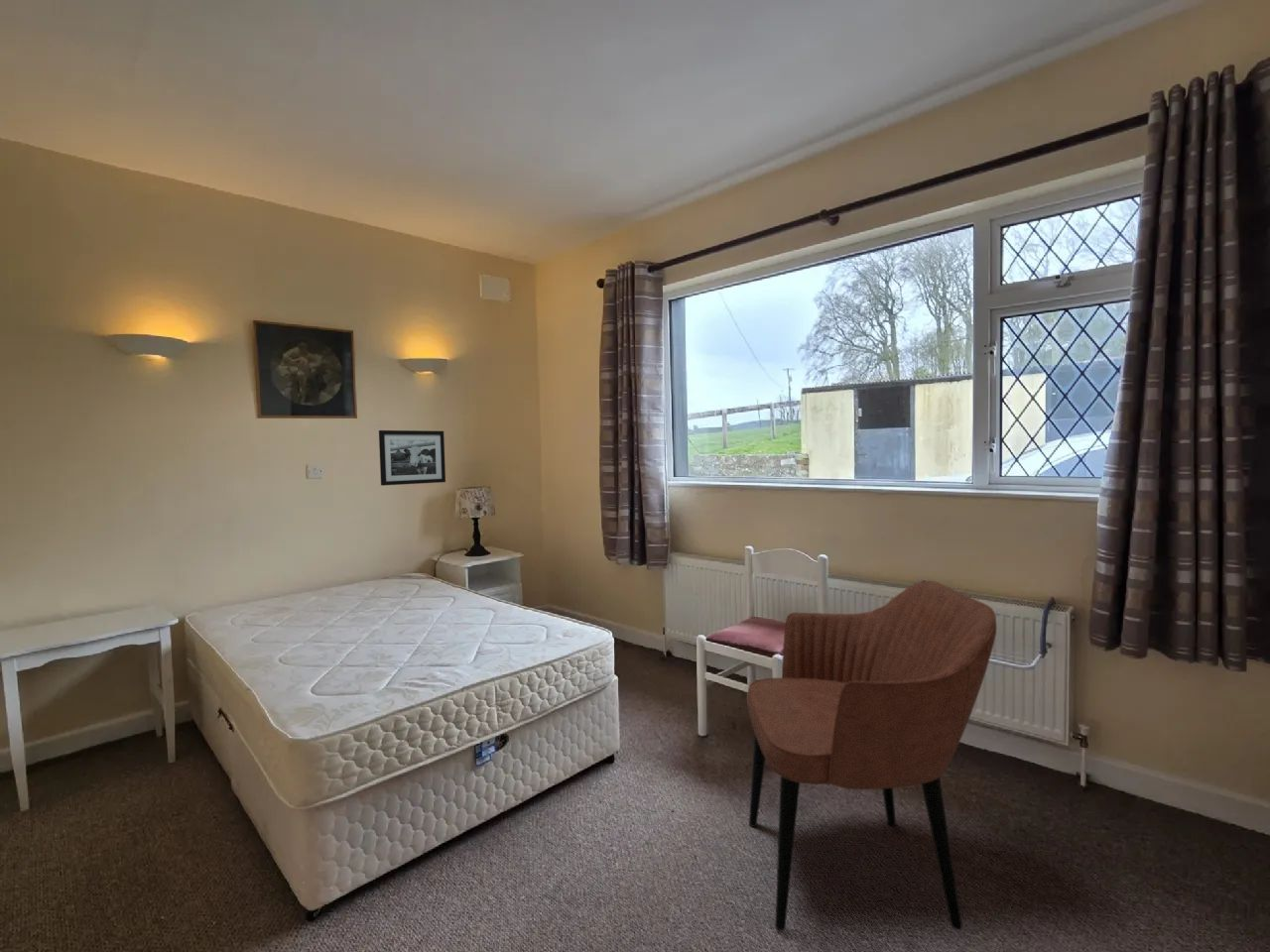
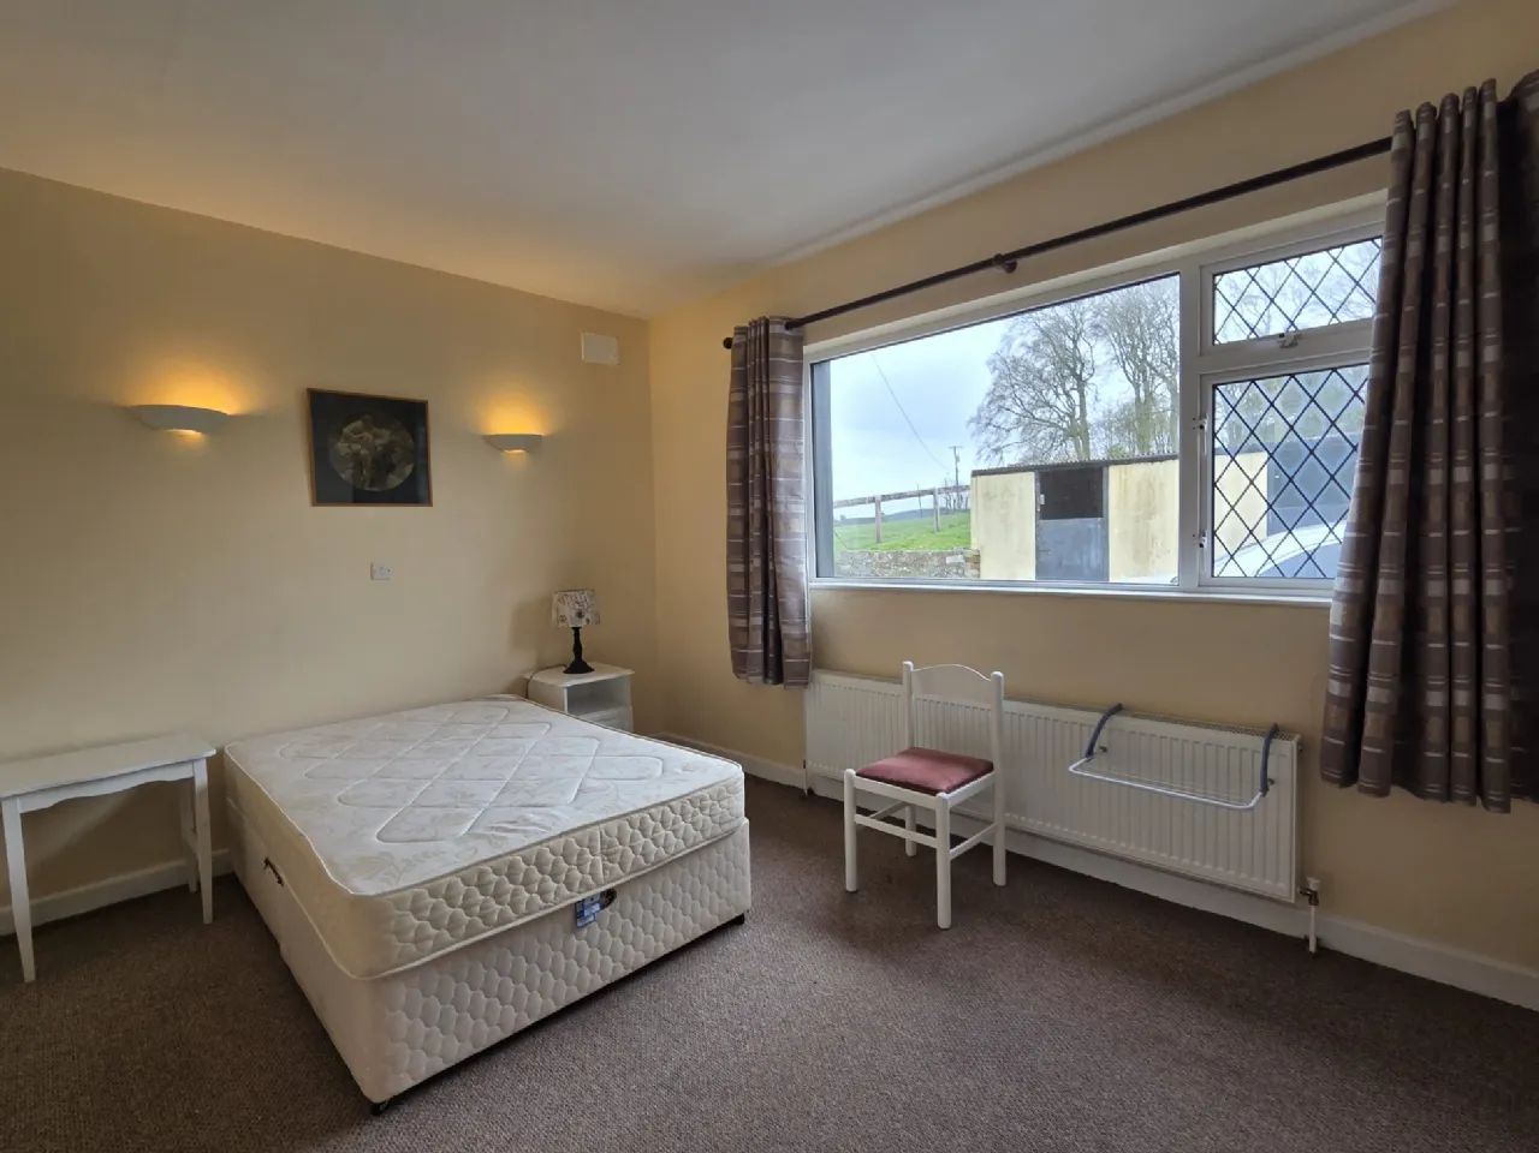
- armchair (856, 733)
- picture frame (413, 457)
